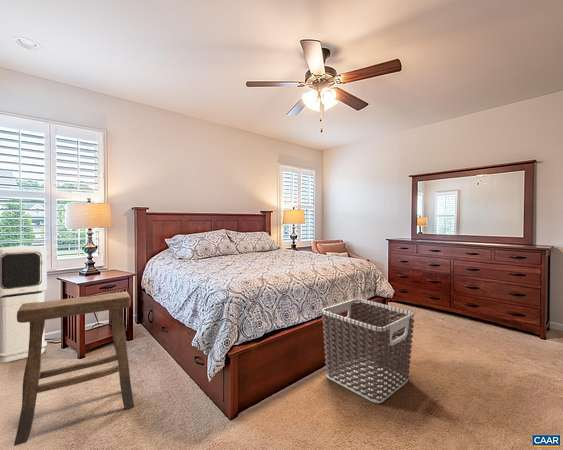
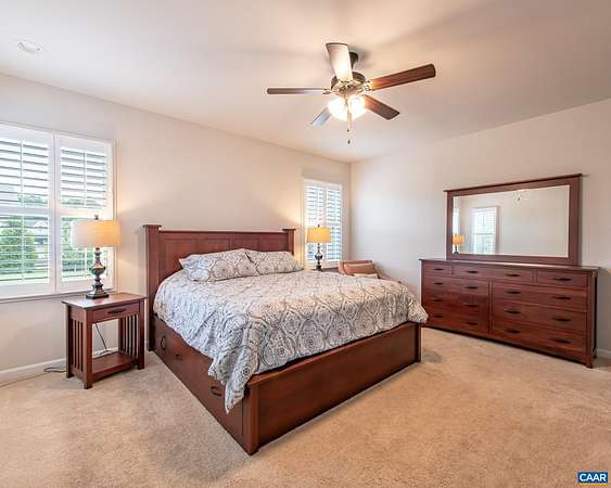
- clothes hamper (367, 344)
- stool (83, 362)
- air purifier (22, 299)
